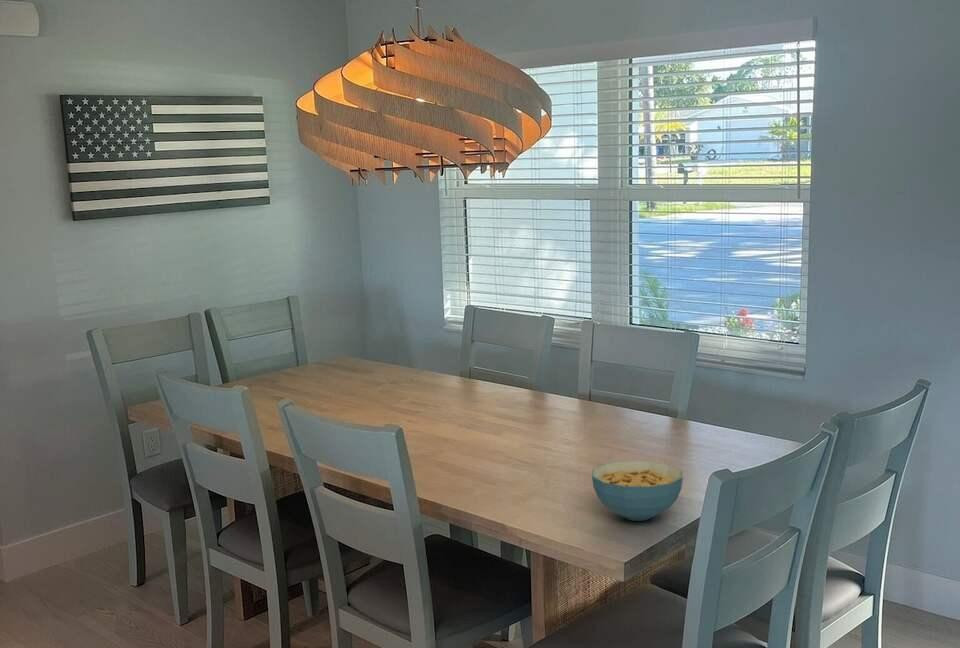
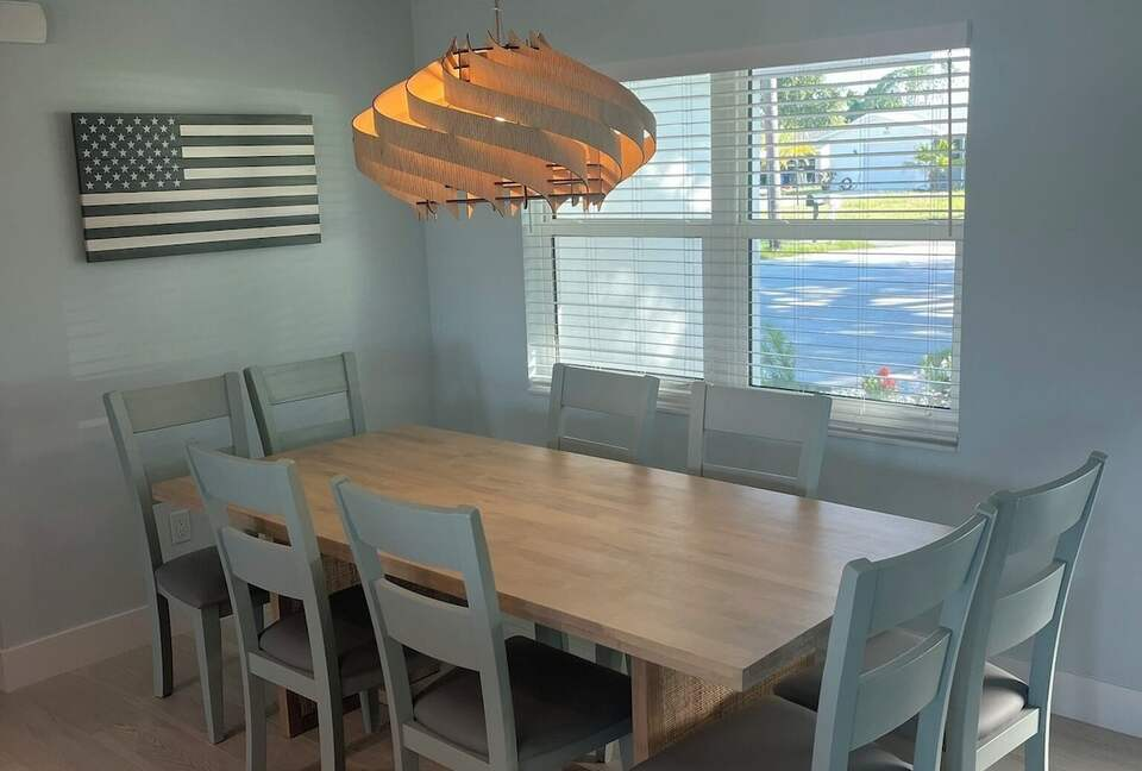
- cereal bowl (637, 494)
